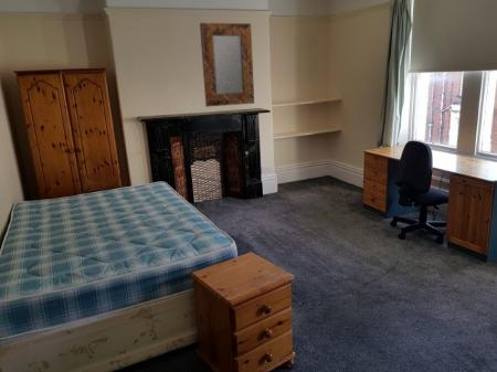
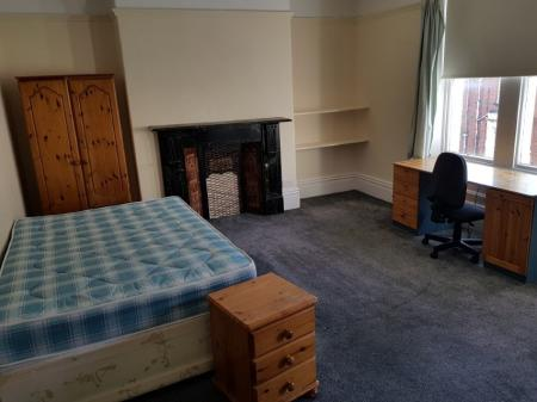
- home mirror (228, 65)
